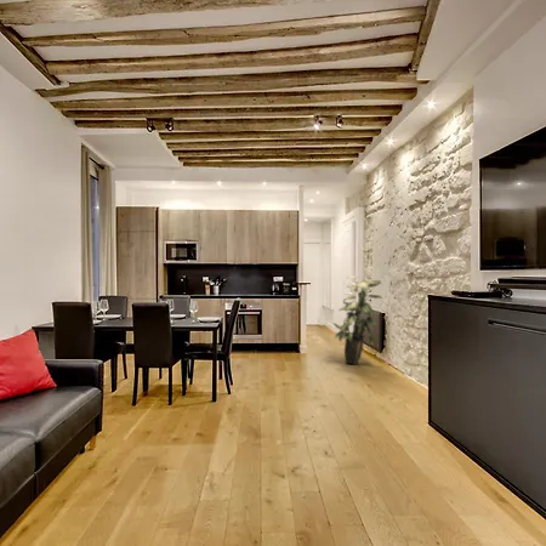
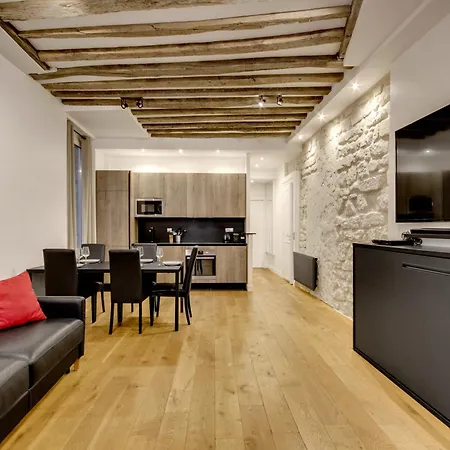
- indoor plant (357, 319)
